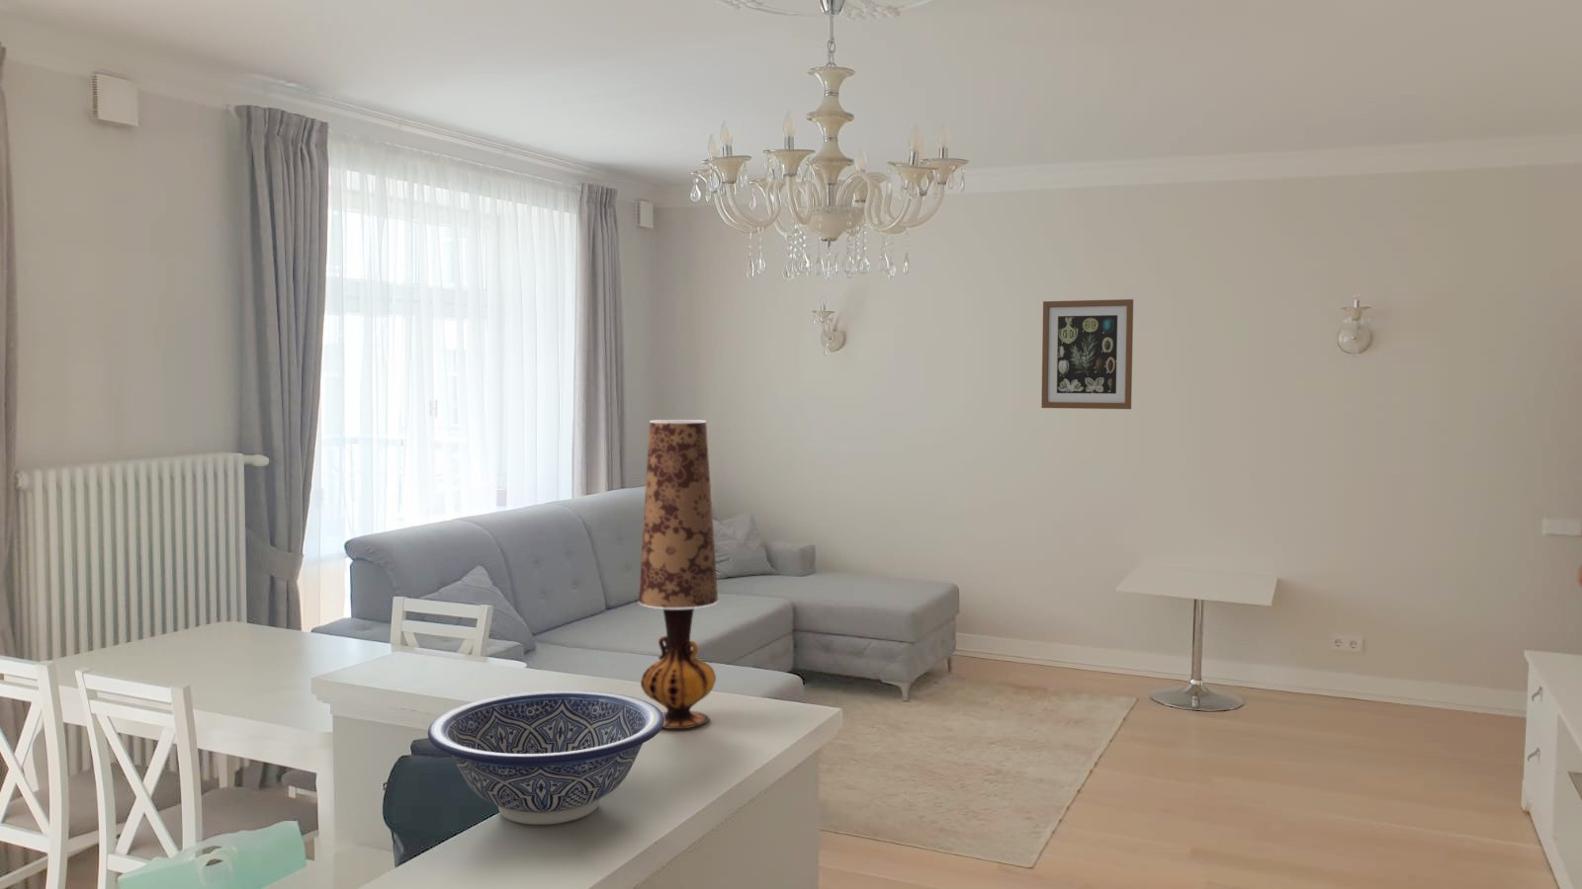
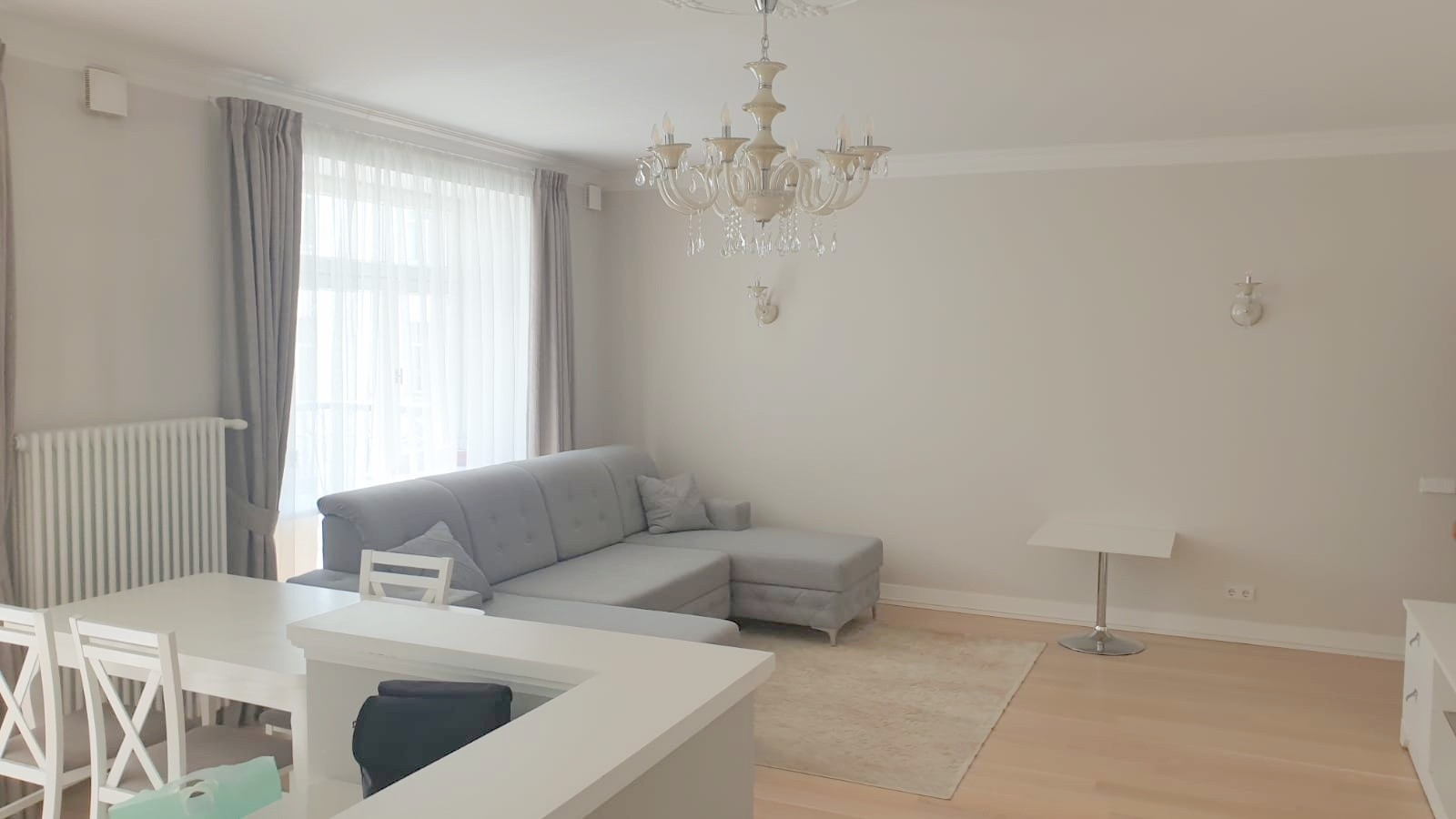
- decorative bowl (549, 763)
- table lamp (678, 571)
- wall art (1087, 355)
